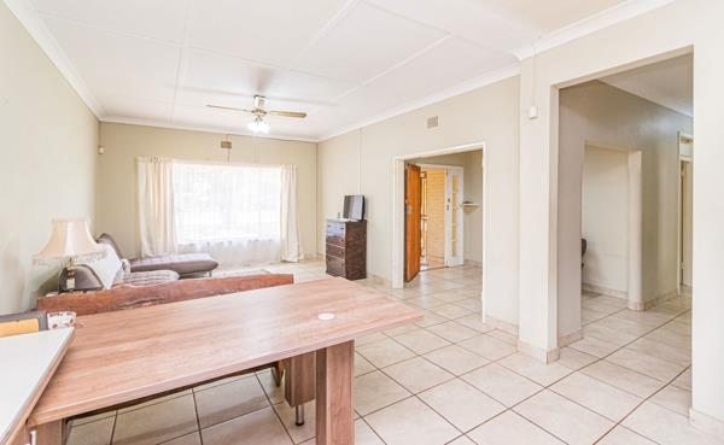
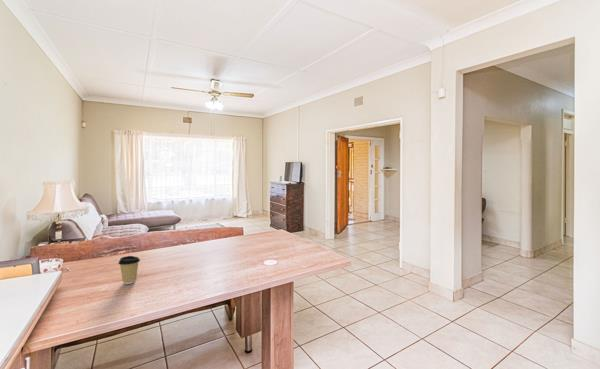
+ coffee cup (129, 270)
